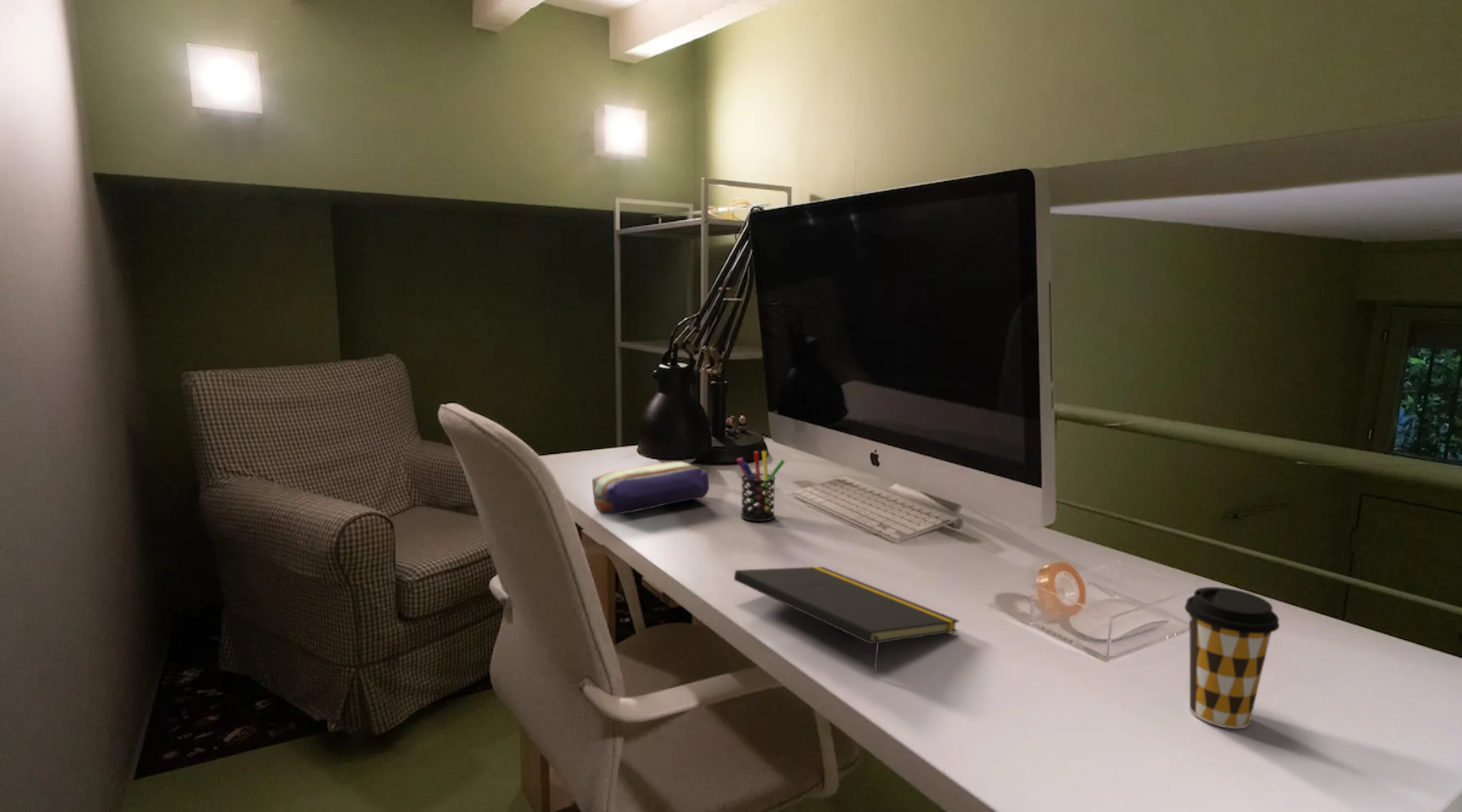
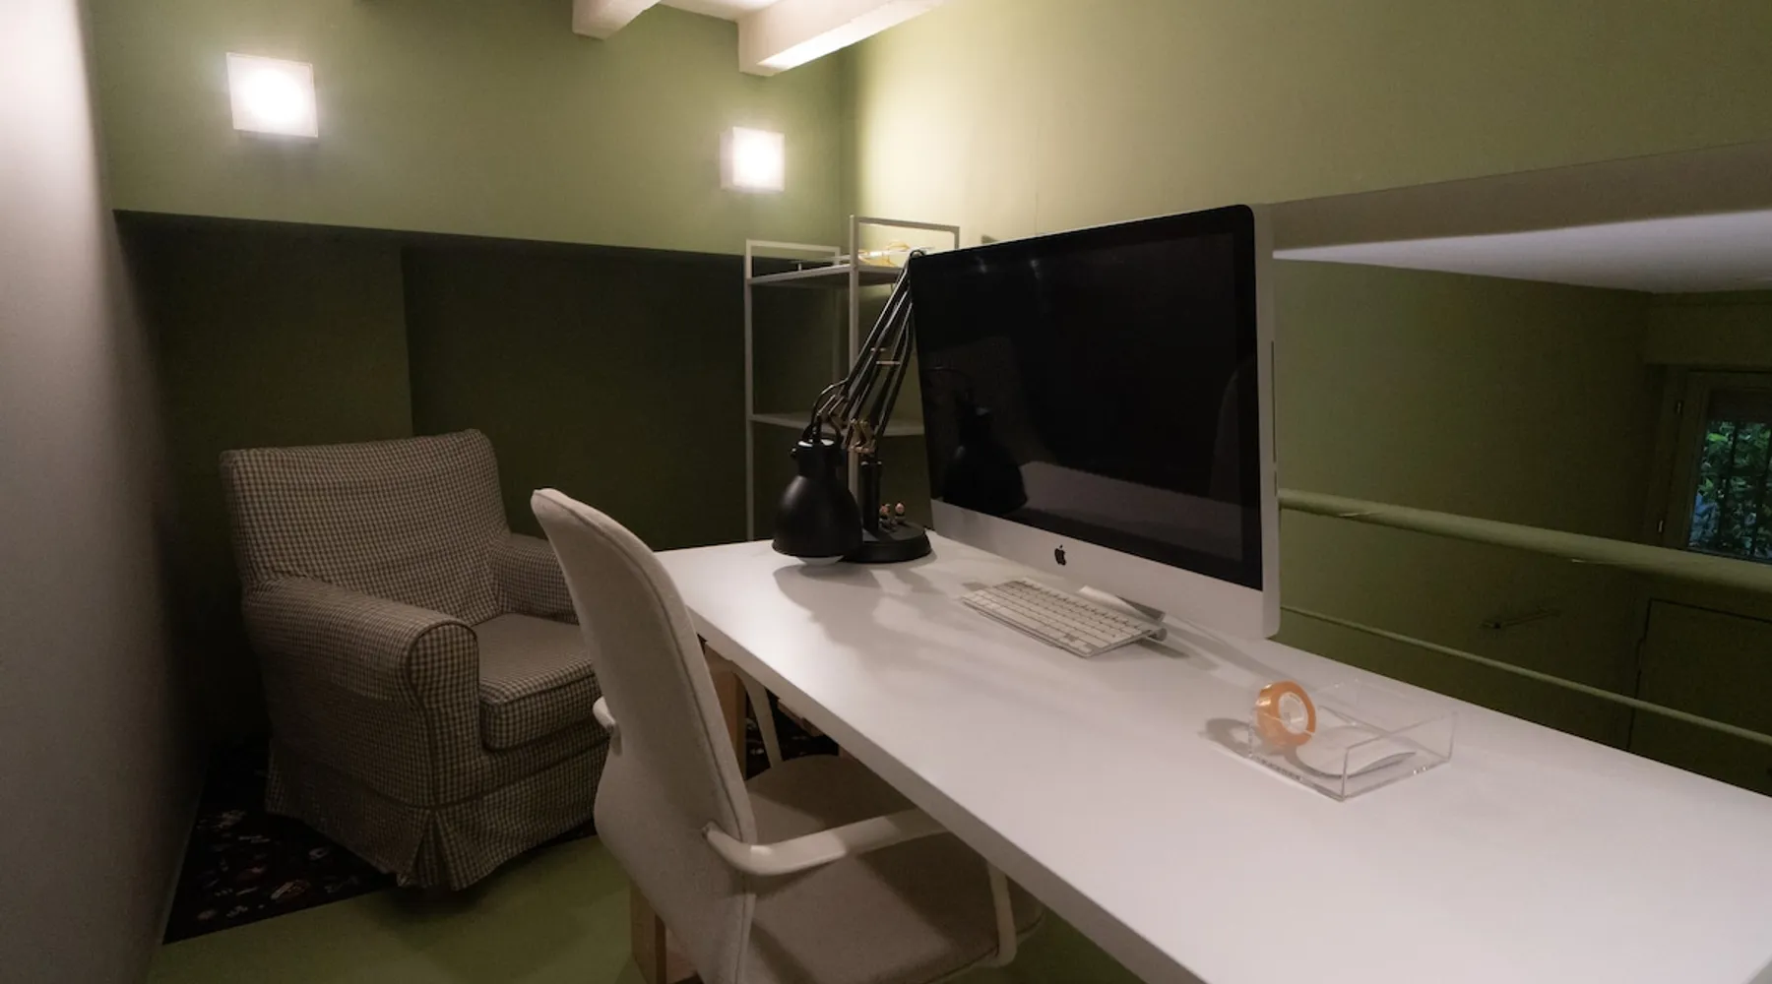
- pen holder (762, 482)
- notepad (842, 599)
- pencil case (652, 486)
- coffee cup (1226, 657)
